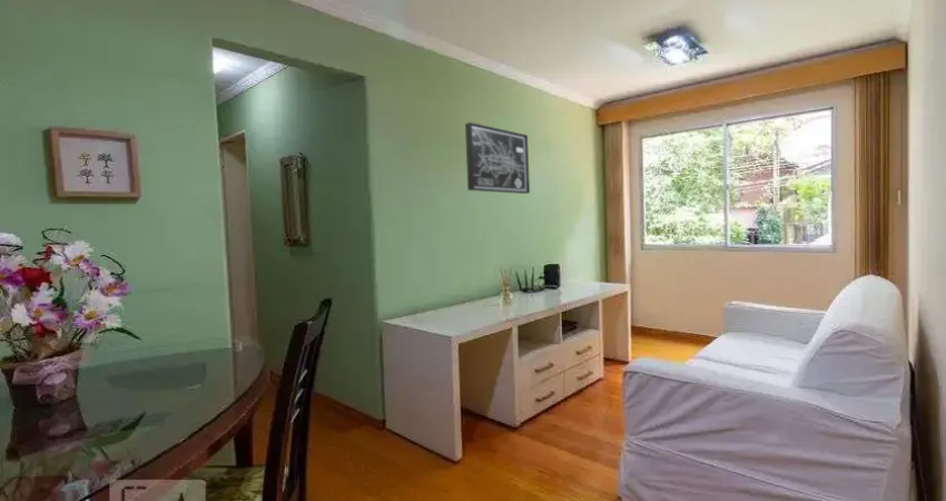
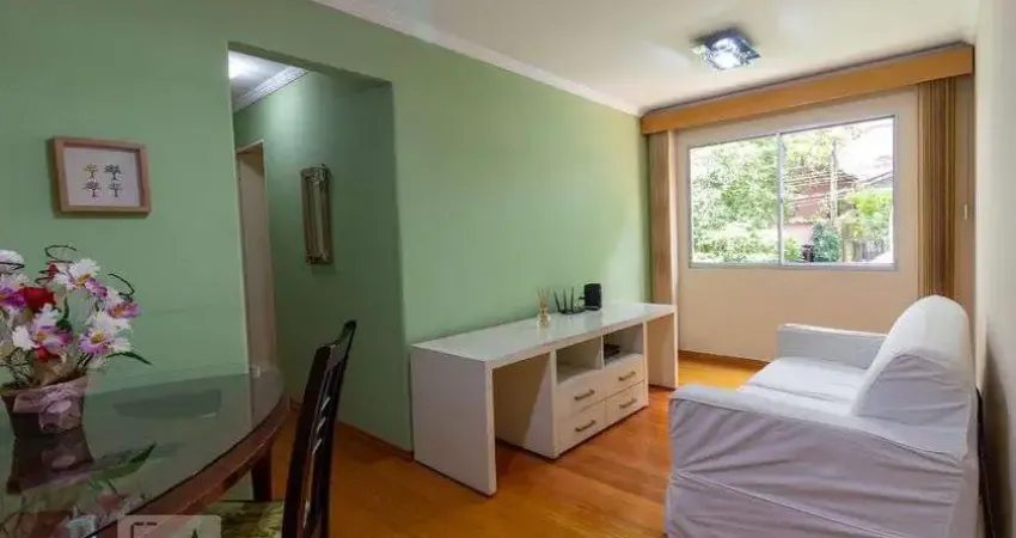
- wall art (499, 160)
